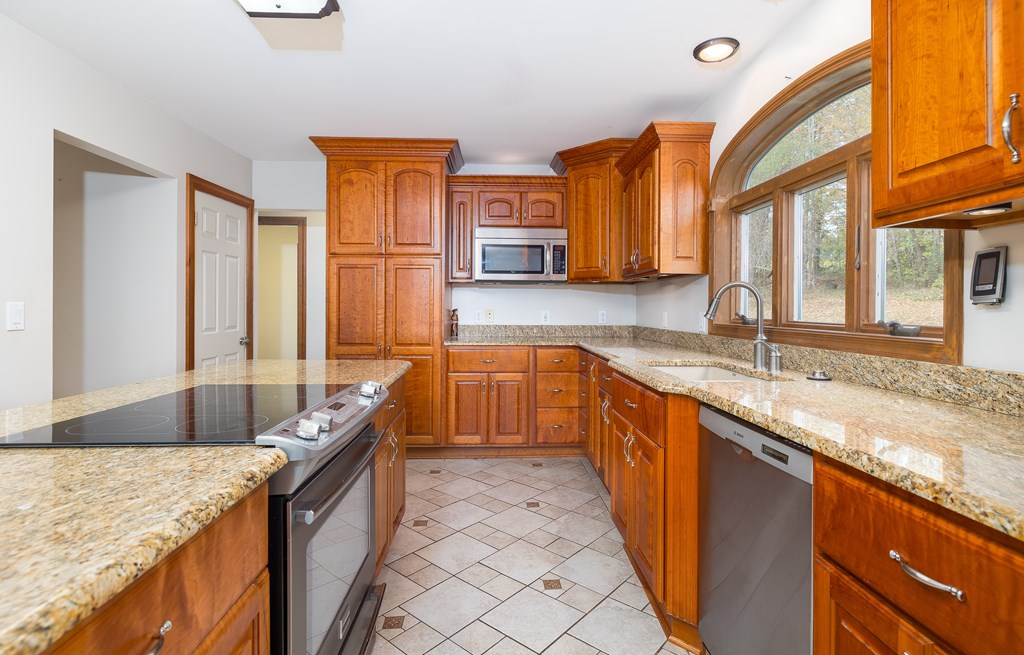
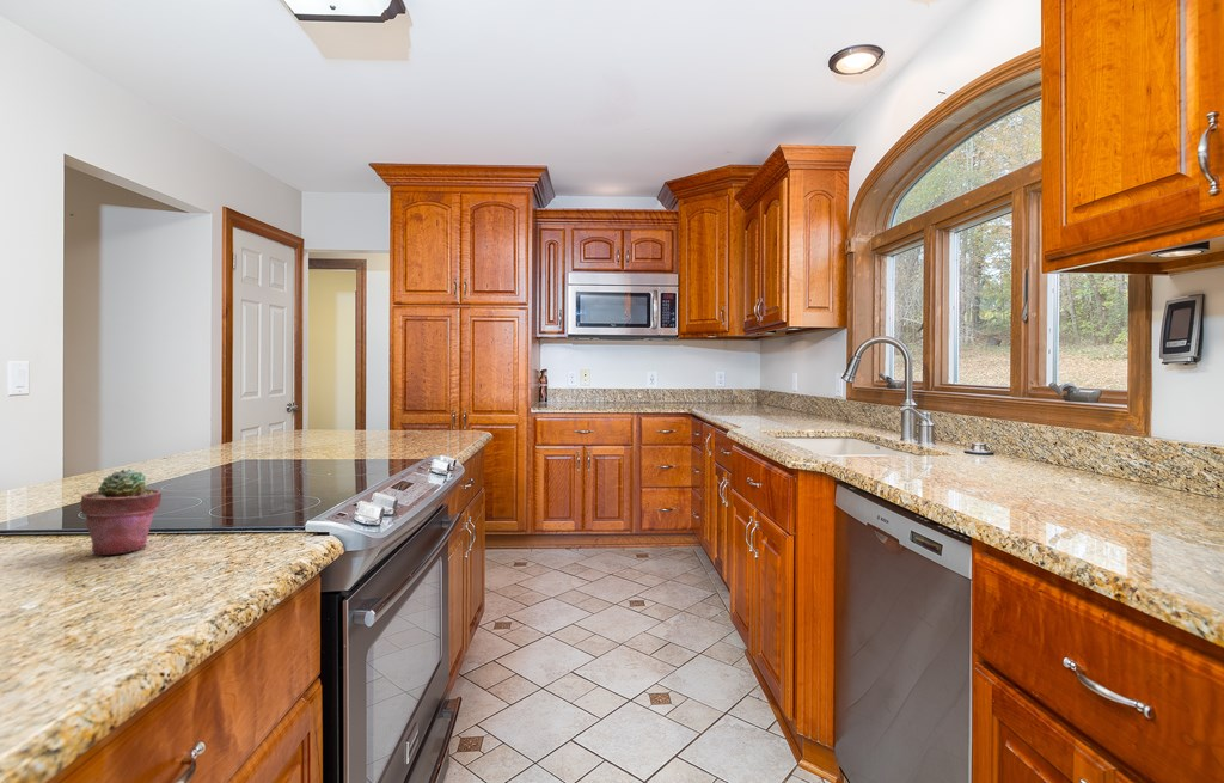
+ potted succulent (122, 509)
